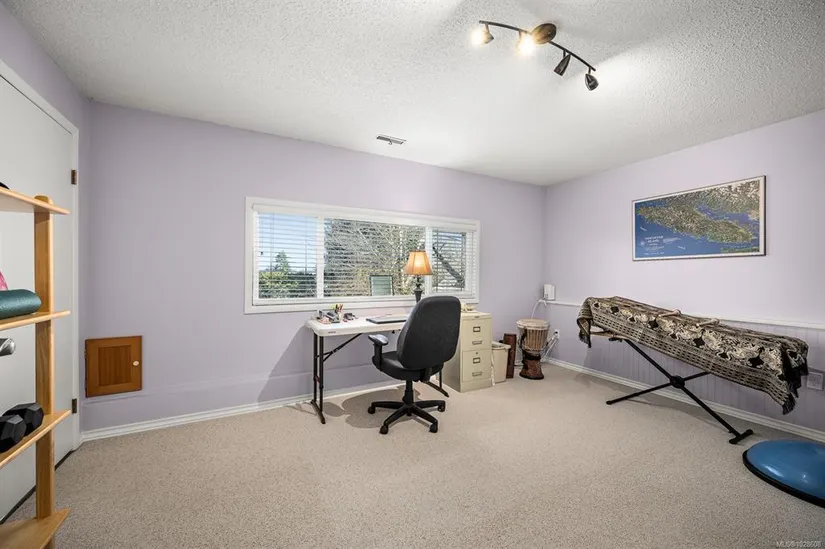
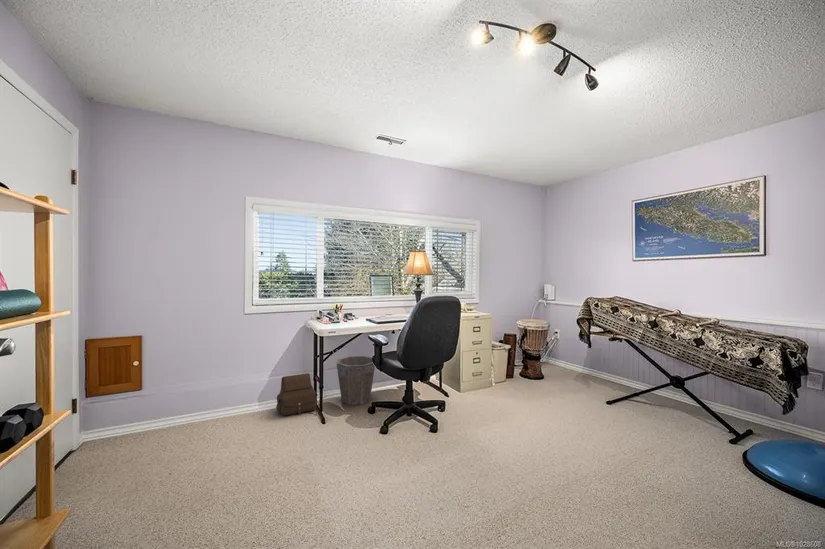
+ satchel (296, 392)
+ waste bin (356, 380)
